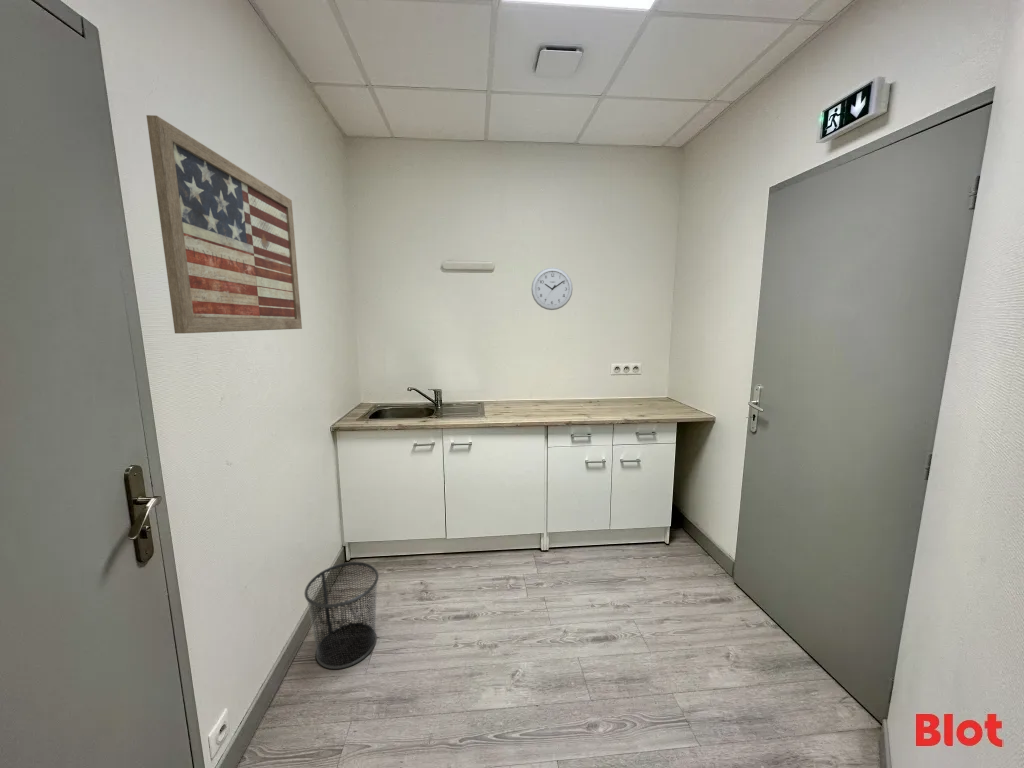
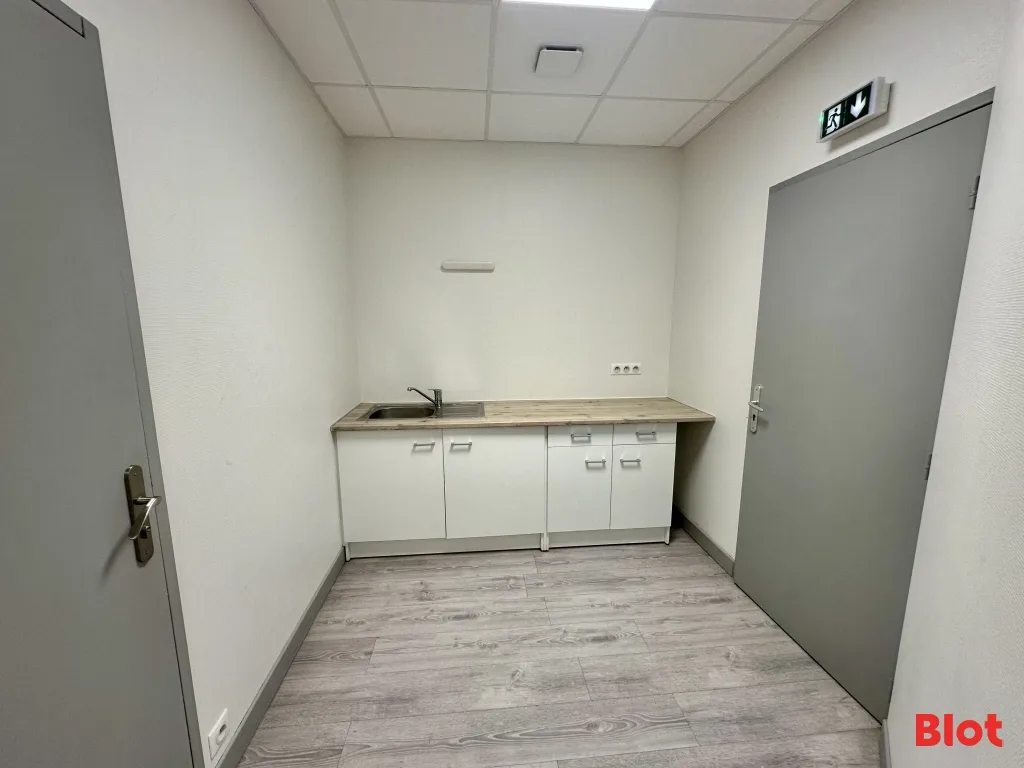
- wall art (246, 252)
- wall clock (552, 288)
- waste bin (345, 613)
